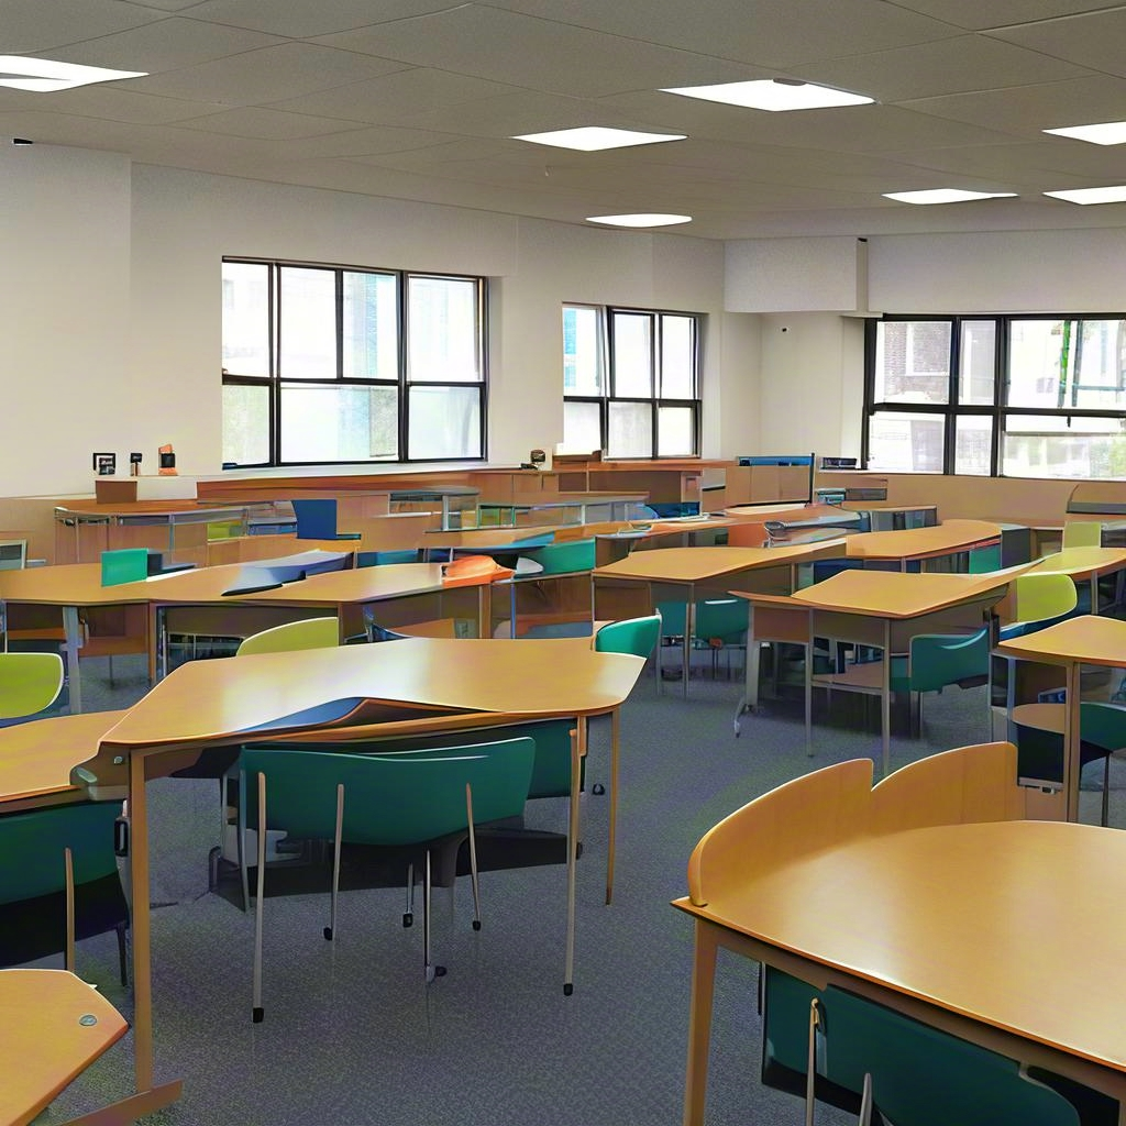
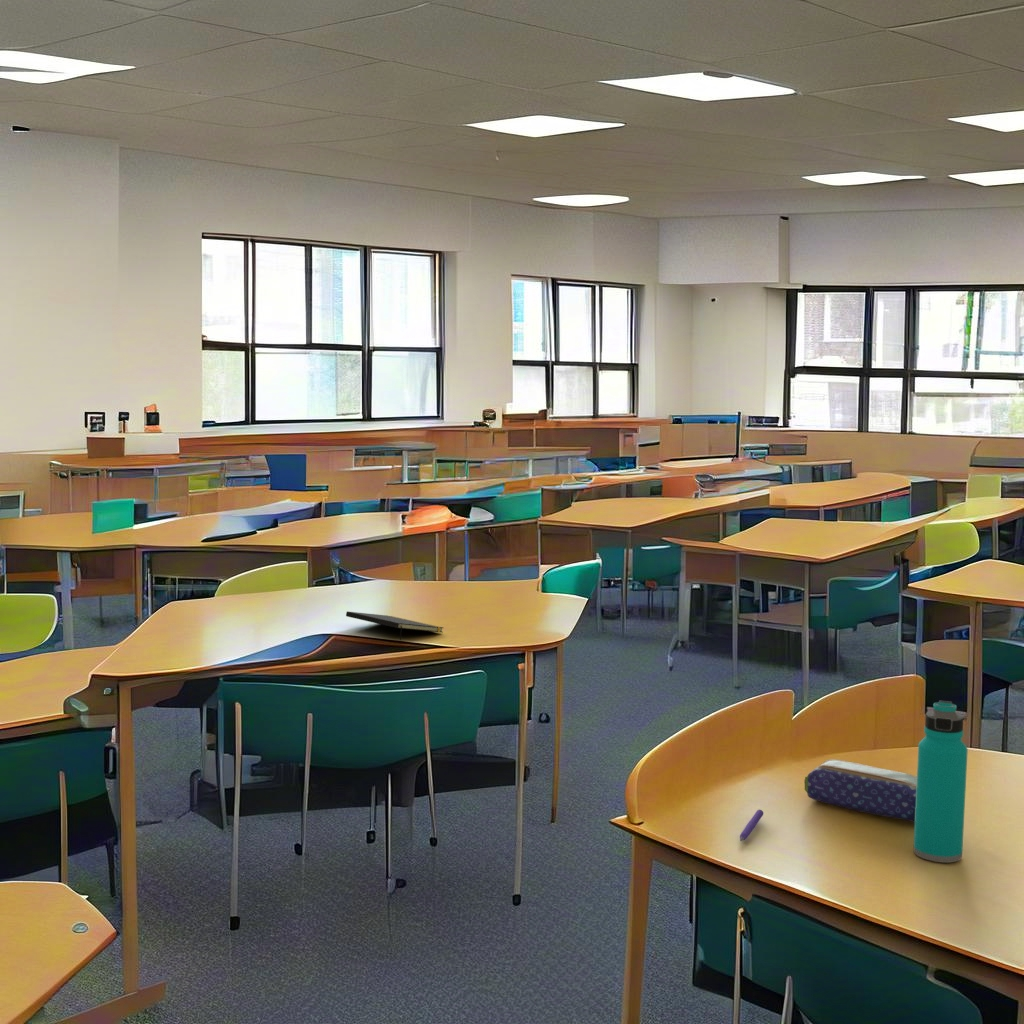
+ pen (750, 825)
+ pencil case (870, 788)
+ notepad (394, 621)
+ water bottle (941, 778)
